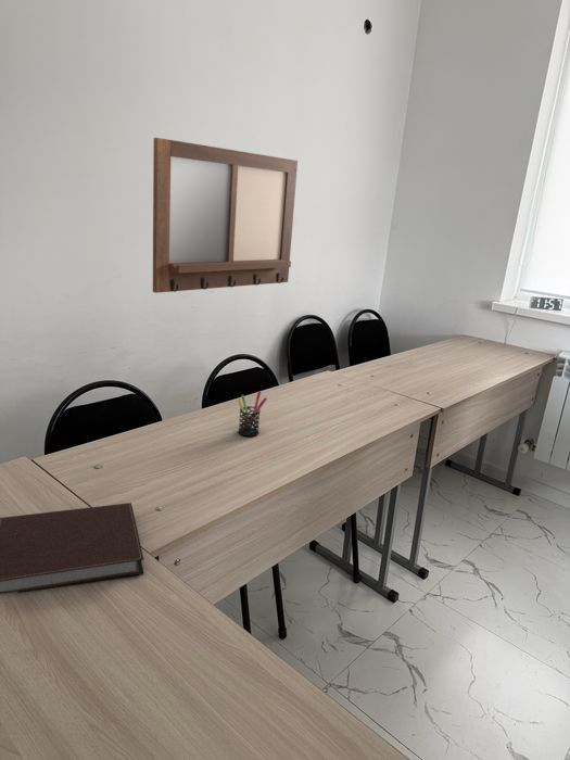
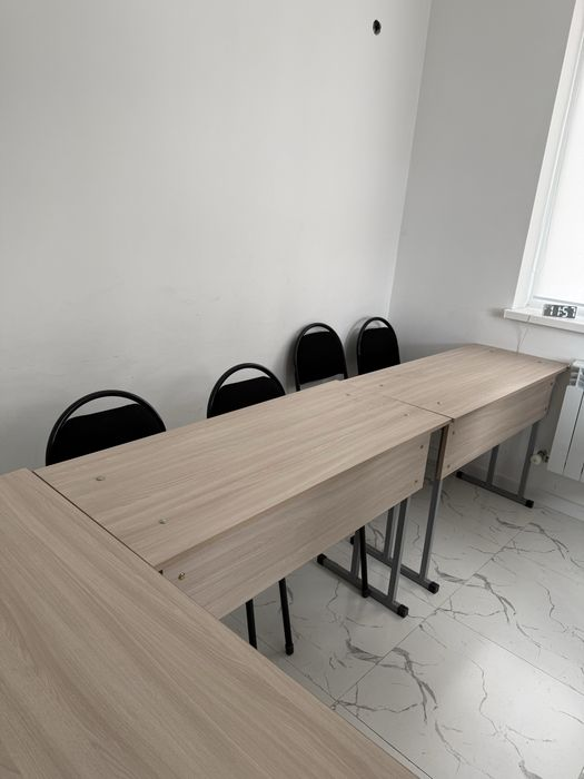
- writing board (236, 221)
- pen holder (249, 411)
- notebook (68, 543)
